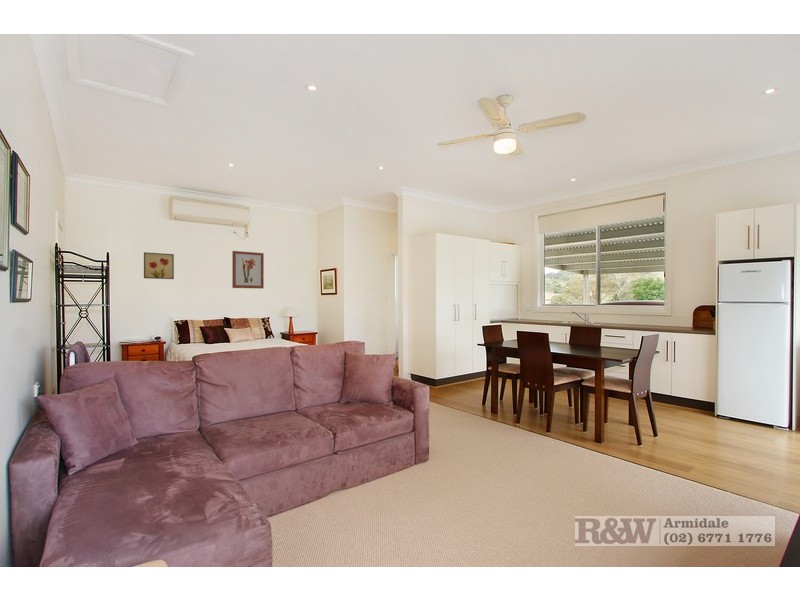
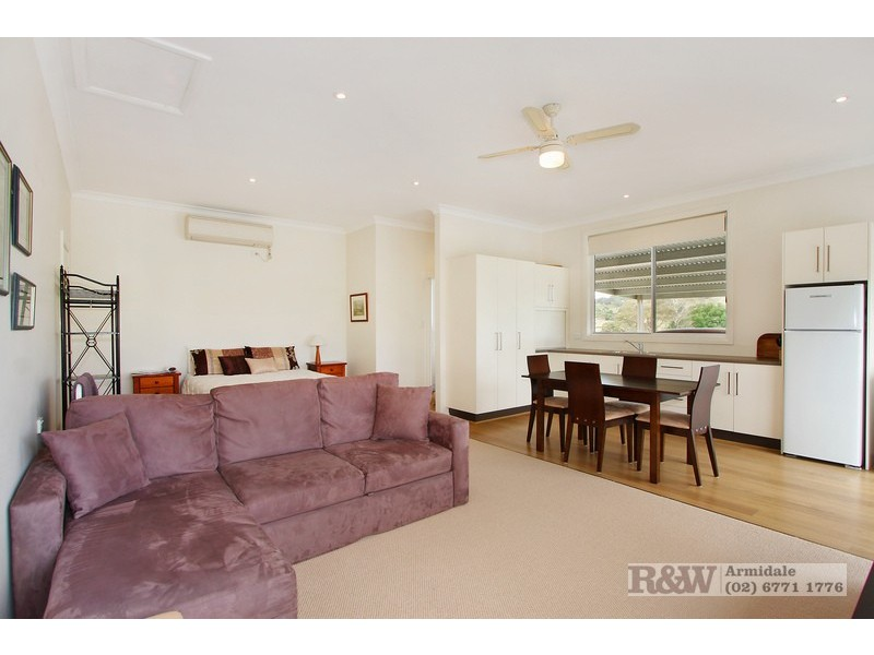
- wall art (248, 270)
- wall art (158, 266)
